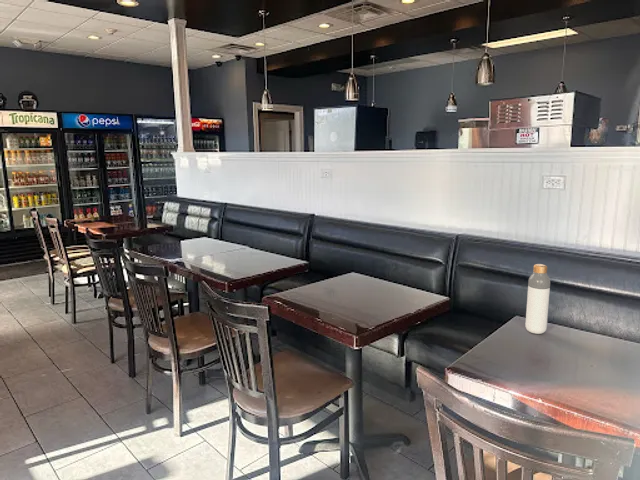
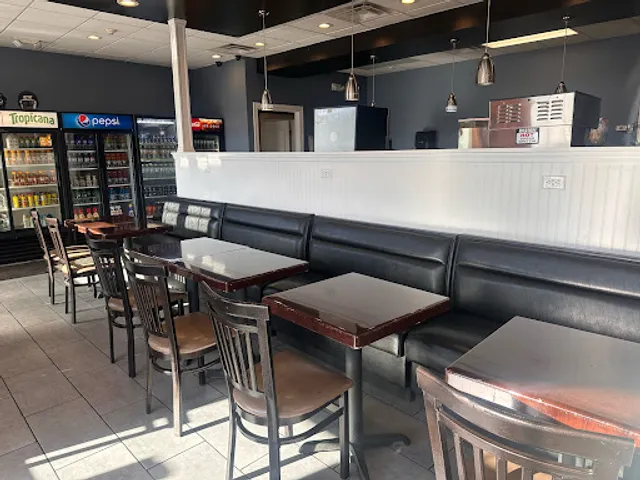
- bottle (538, 298)
